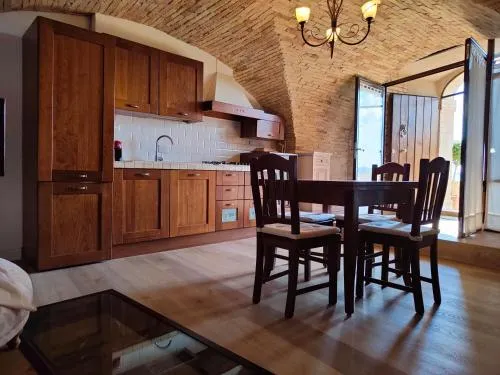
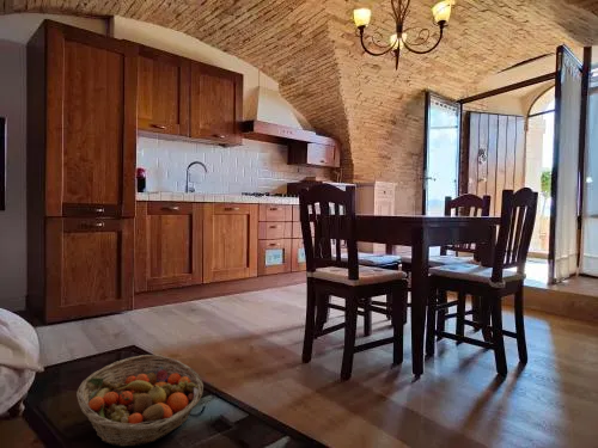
+ fruit basket (144, 397)
